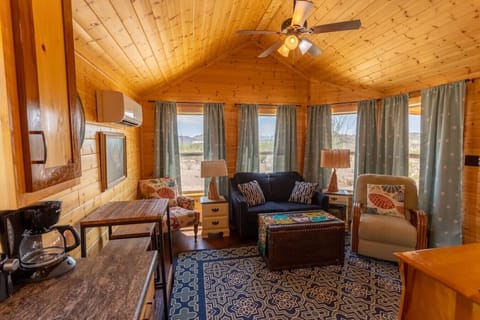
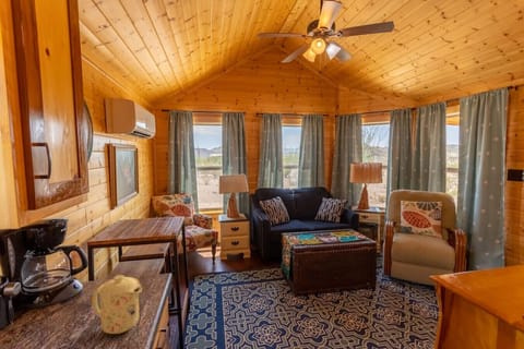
+ mug (117, 302)
